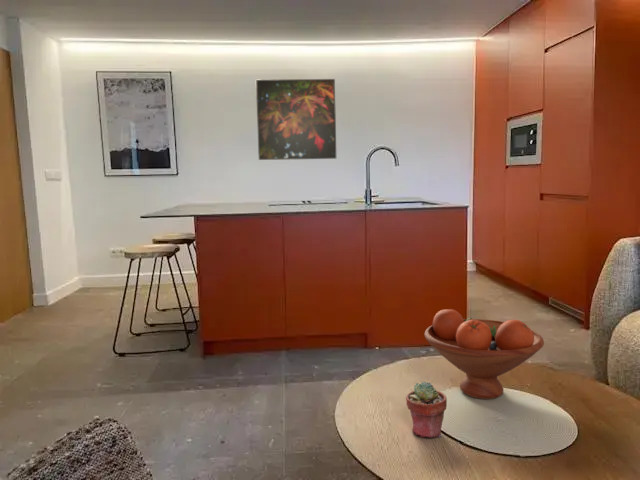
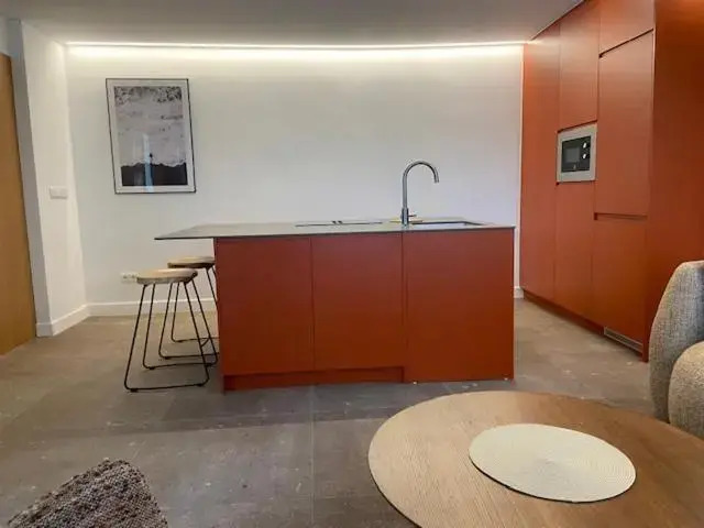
- potted succulent (426, 407)
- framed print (296, 119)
- fruit bowl (481, 351)
